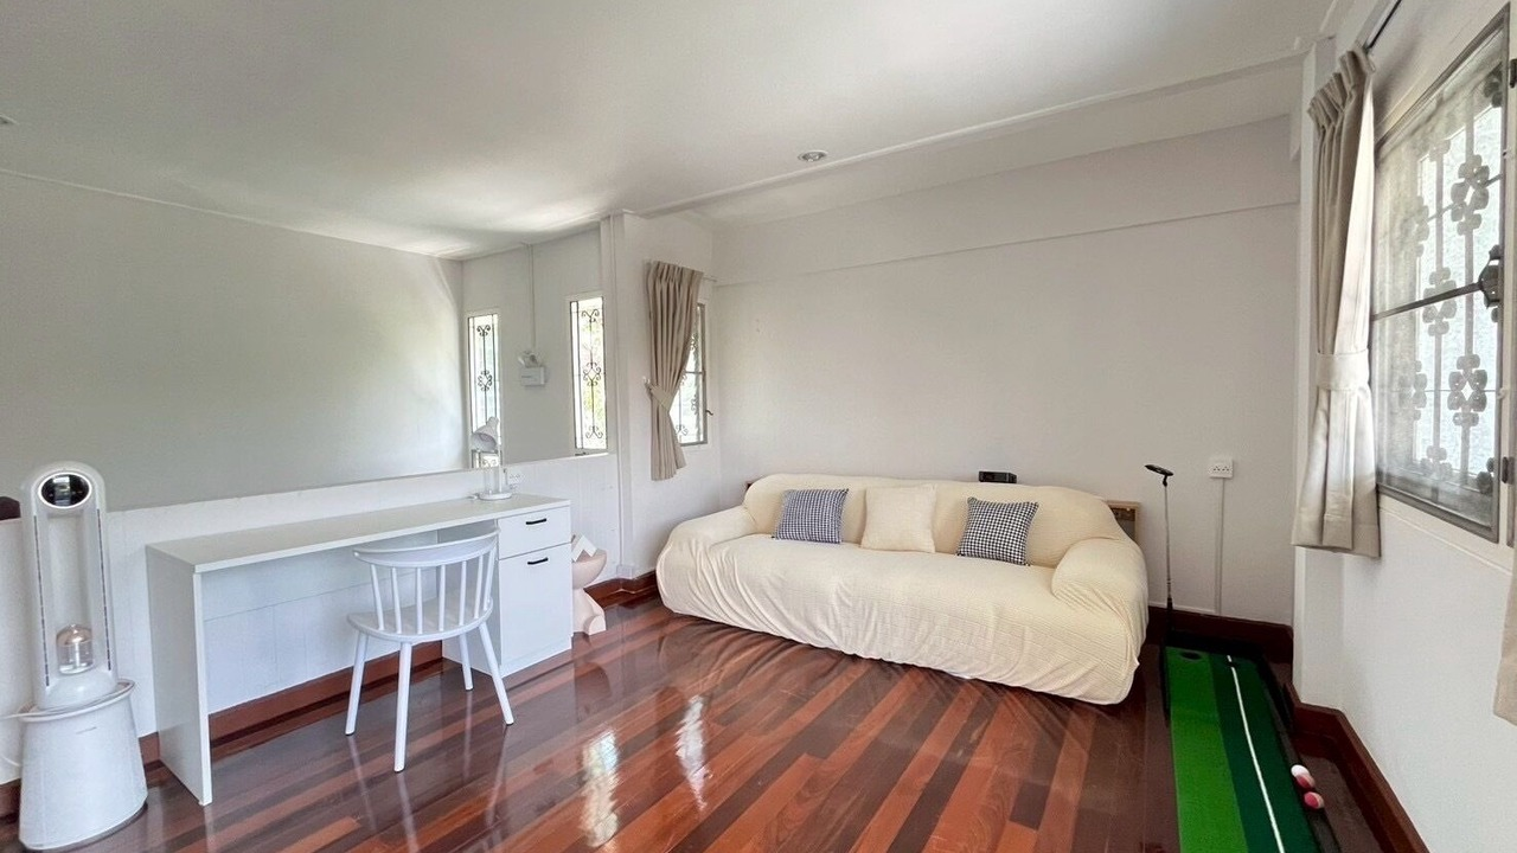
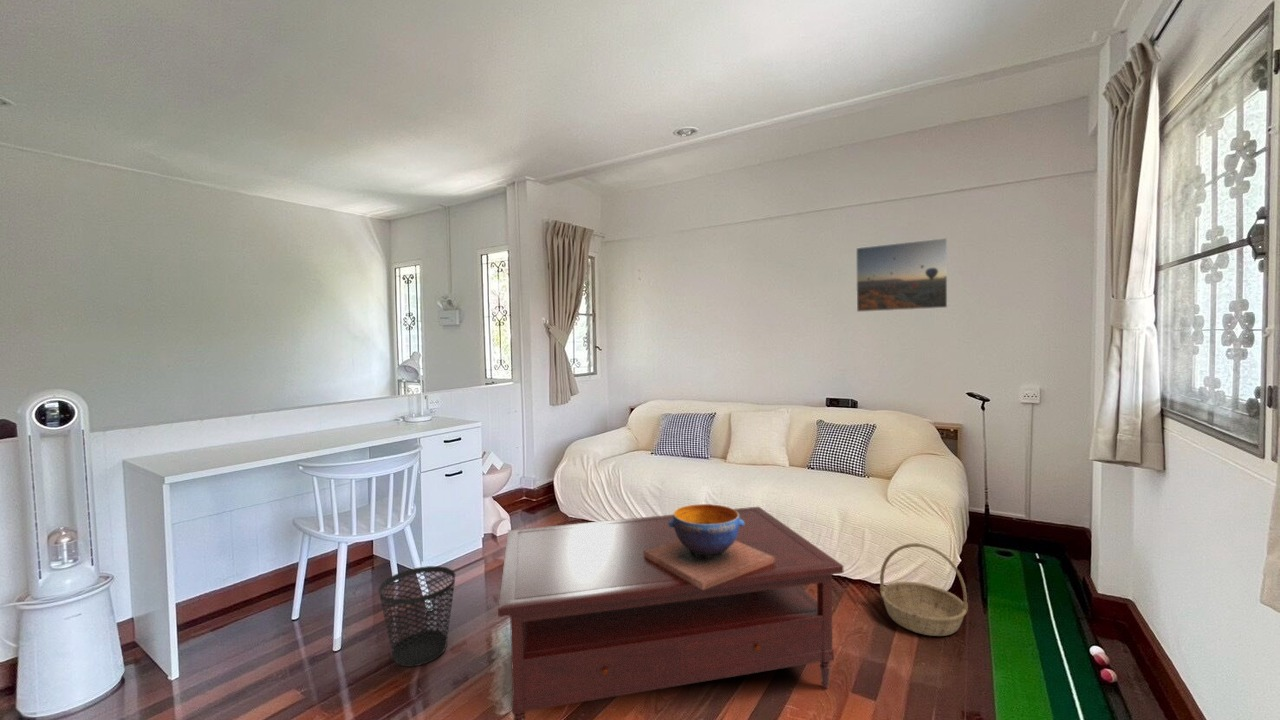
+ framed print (900, 276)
+ coffee table (659, 602)
+ decorative bowl (707, 535)
+ basket (922, 583)
+ wastebasket (419, 616)
